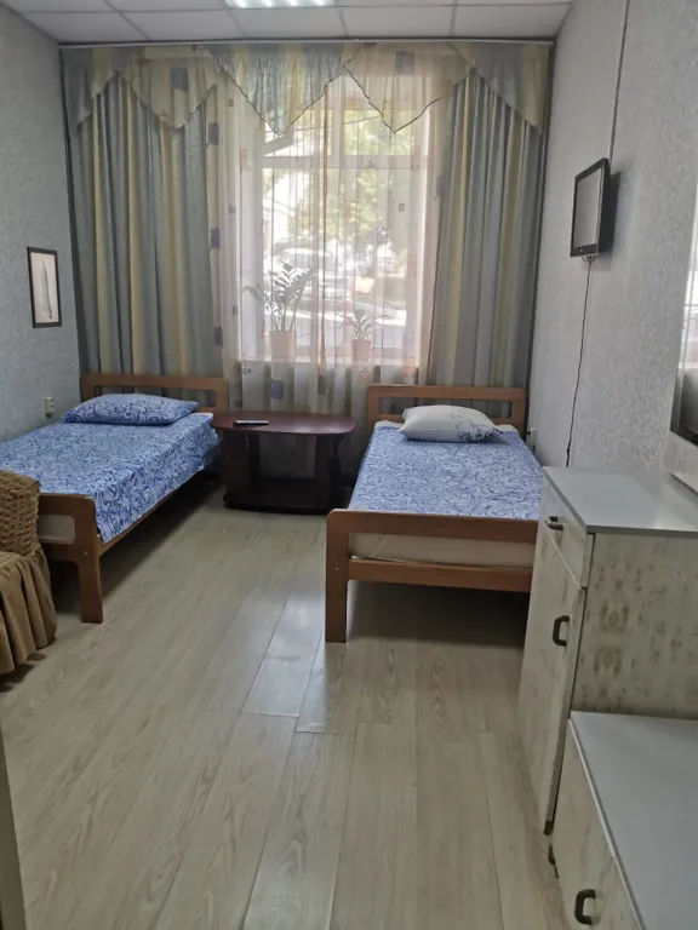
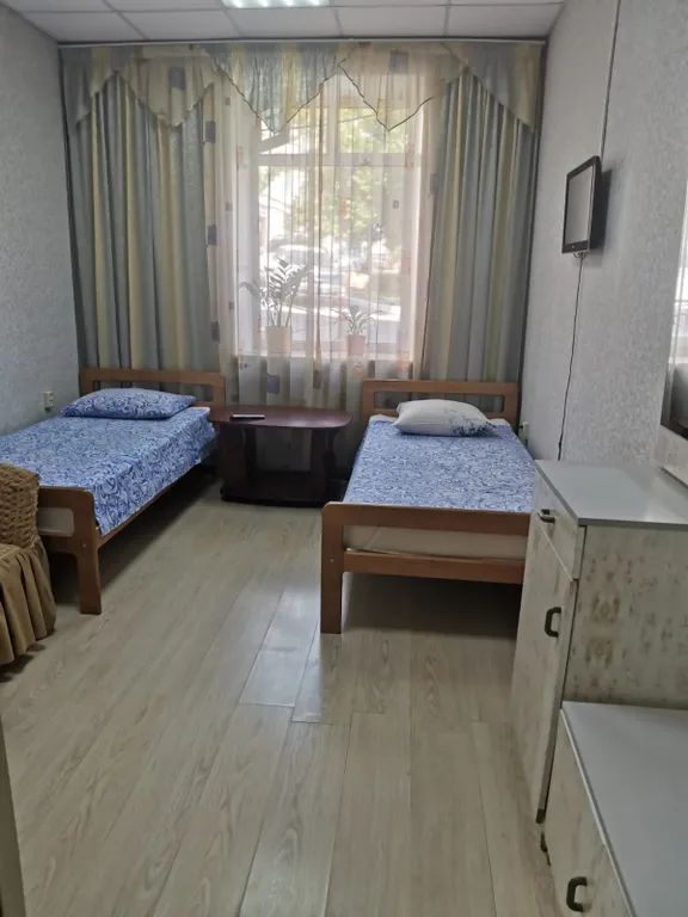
- wall art (45, 288)
